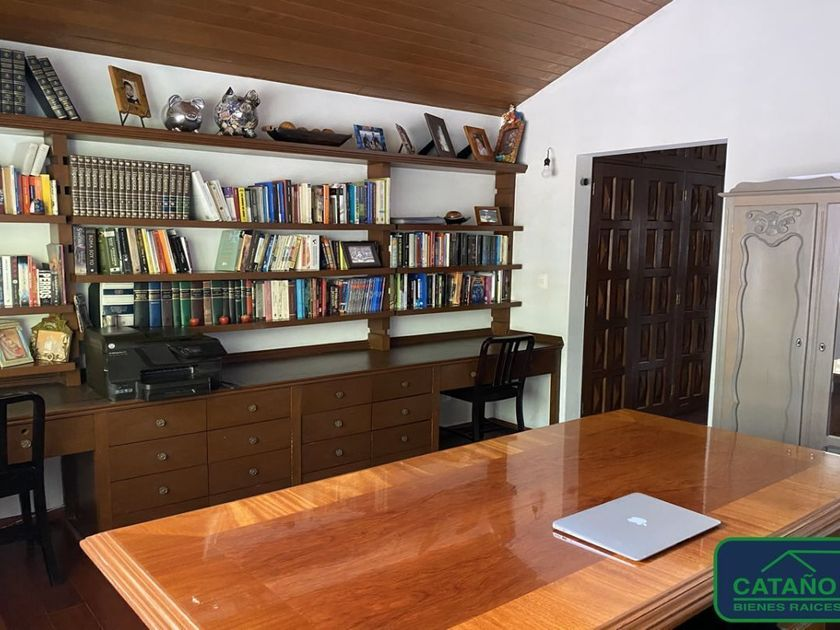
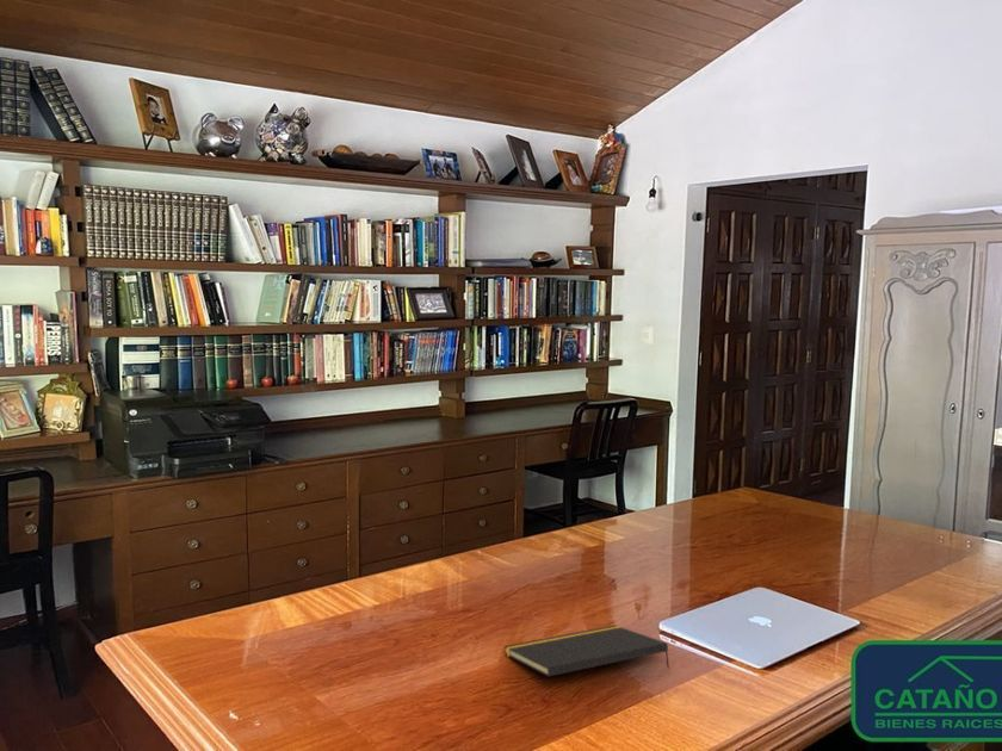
+ notepad (583, 648)
